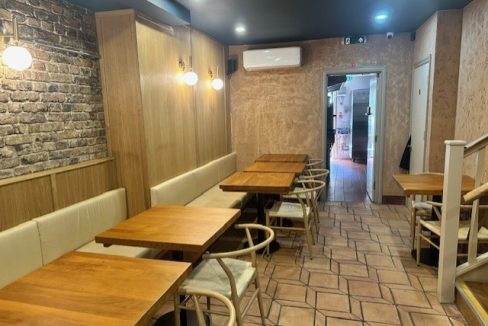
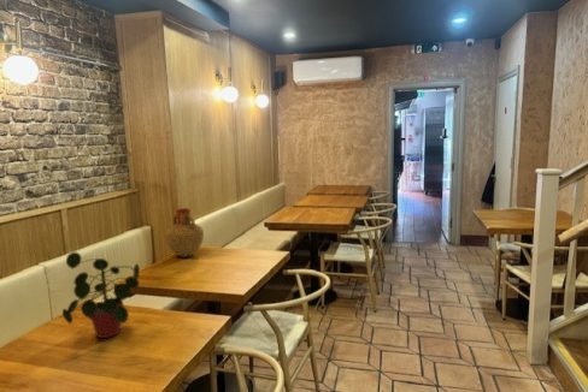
+ potted plant (99, 293)
+ vase (184, 232)
